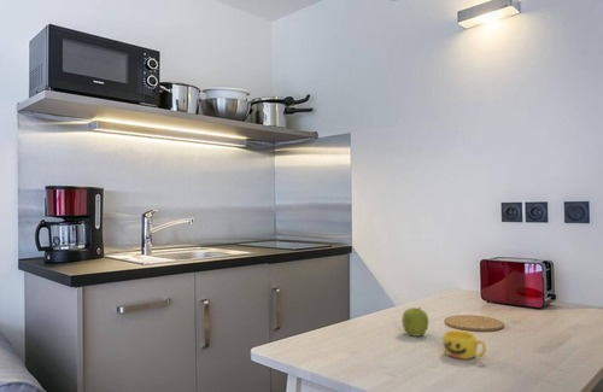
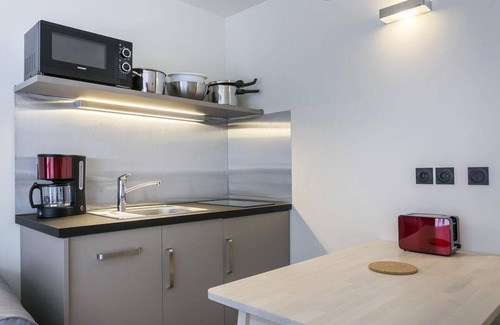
- fruit (415, 320)
- cup (464, 345)
